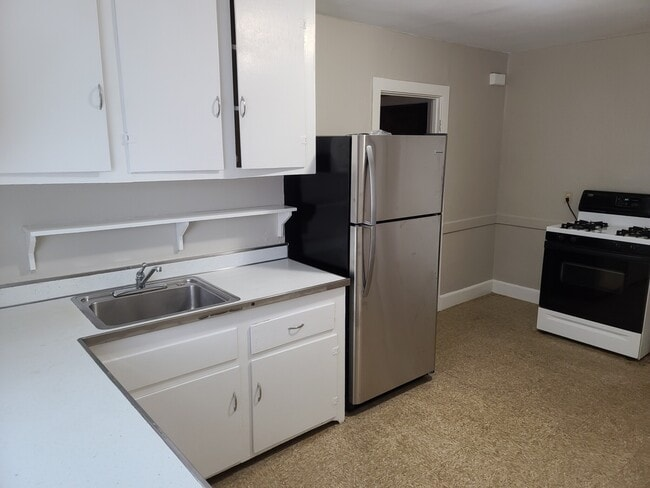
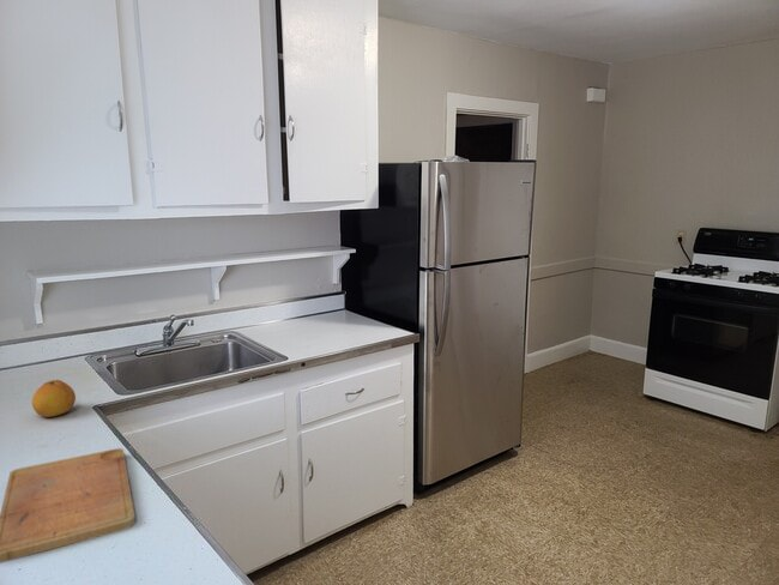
+ fruit (53, 397)
+ cutting board (68, 495)
